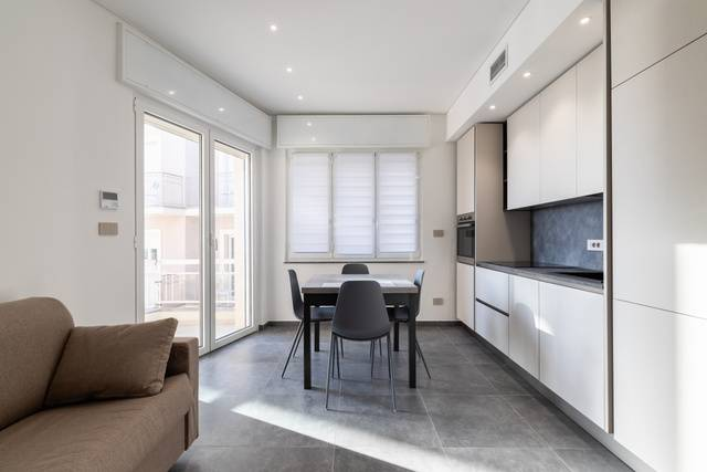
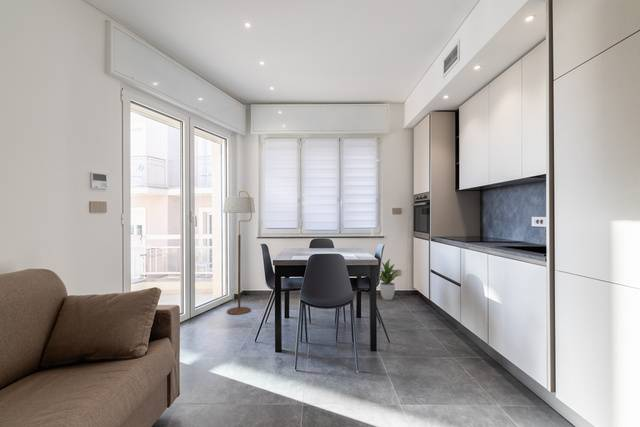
+ floor lamp (239, 251)
+ potted plant (387, 279)
